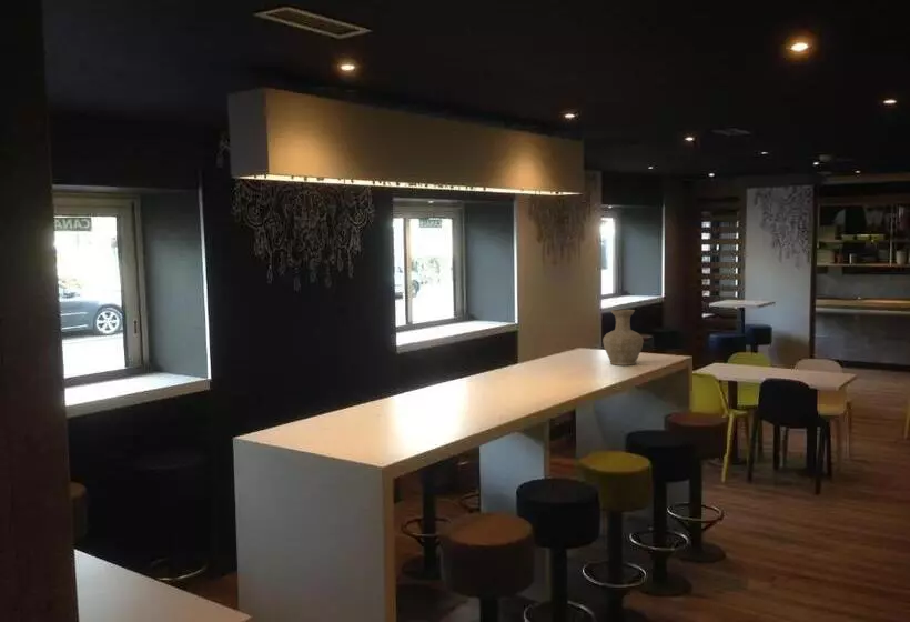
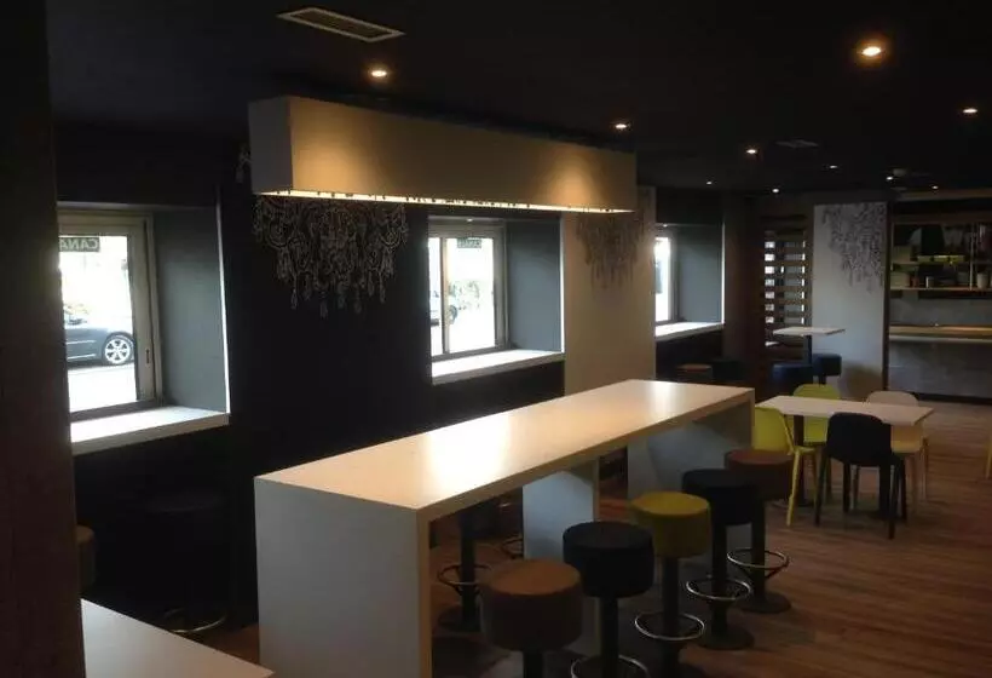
- vase (623, 337)
